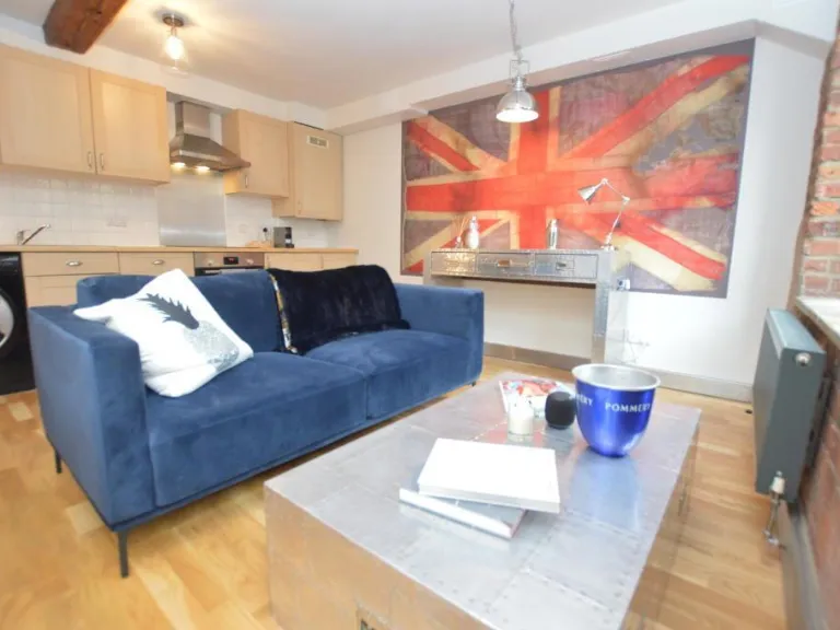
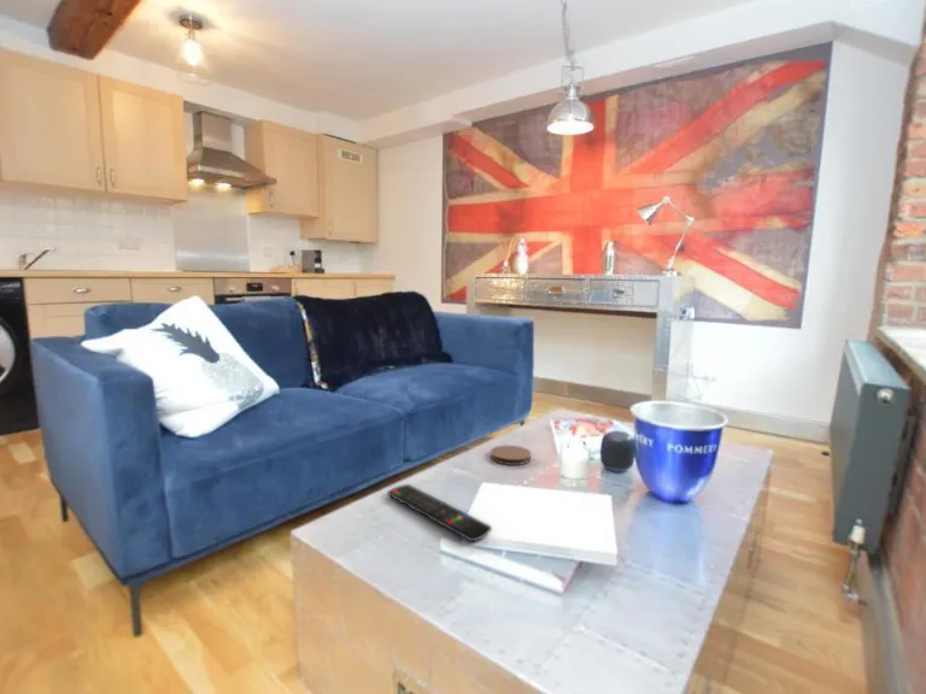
+ remote control (434, 510)
+ coaster (510, 454)
